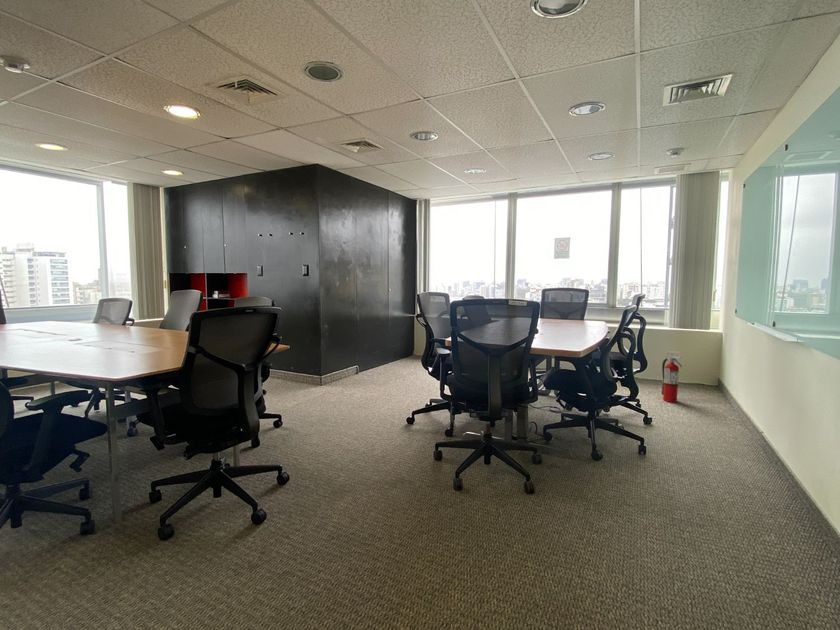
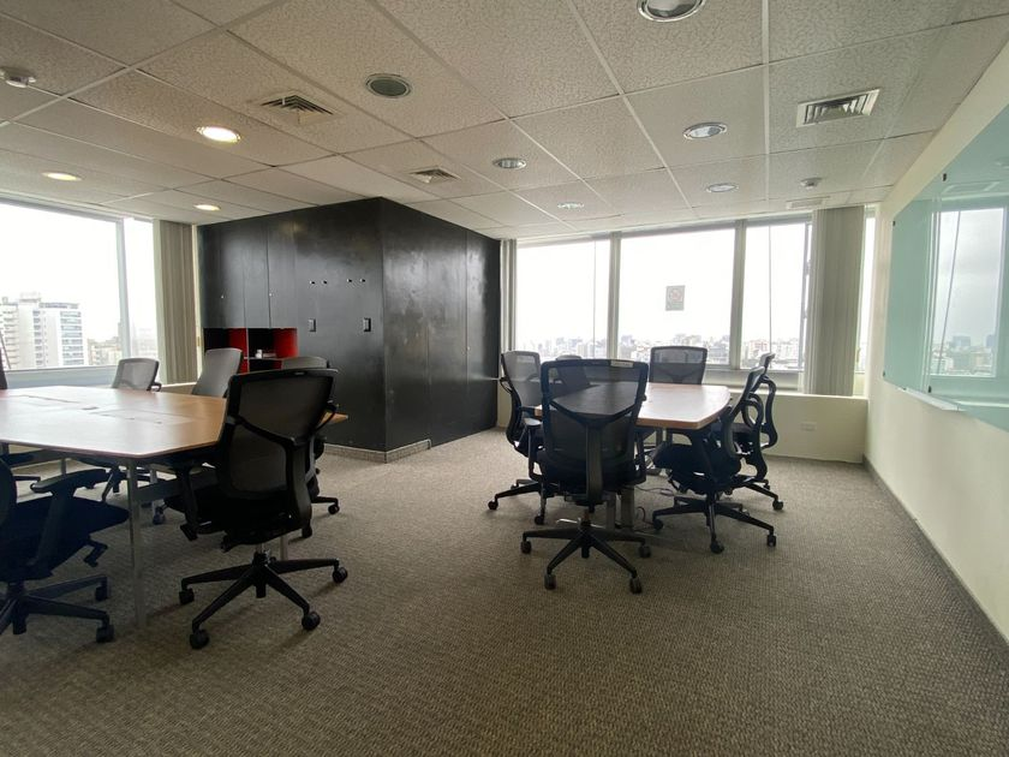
- fire extinguisher (670, 377)
